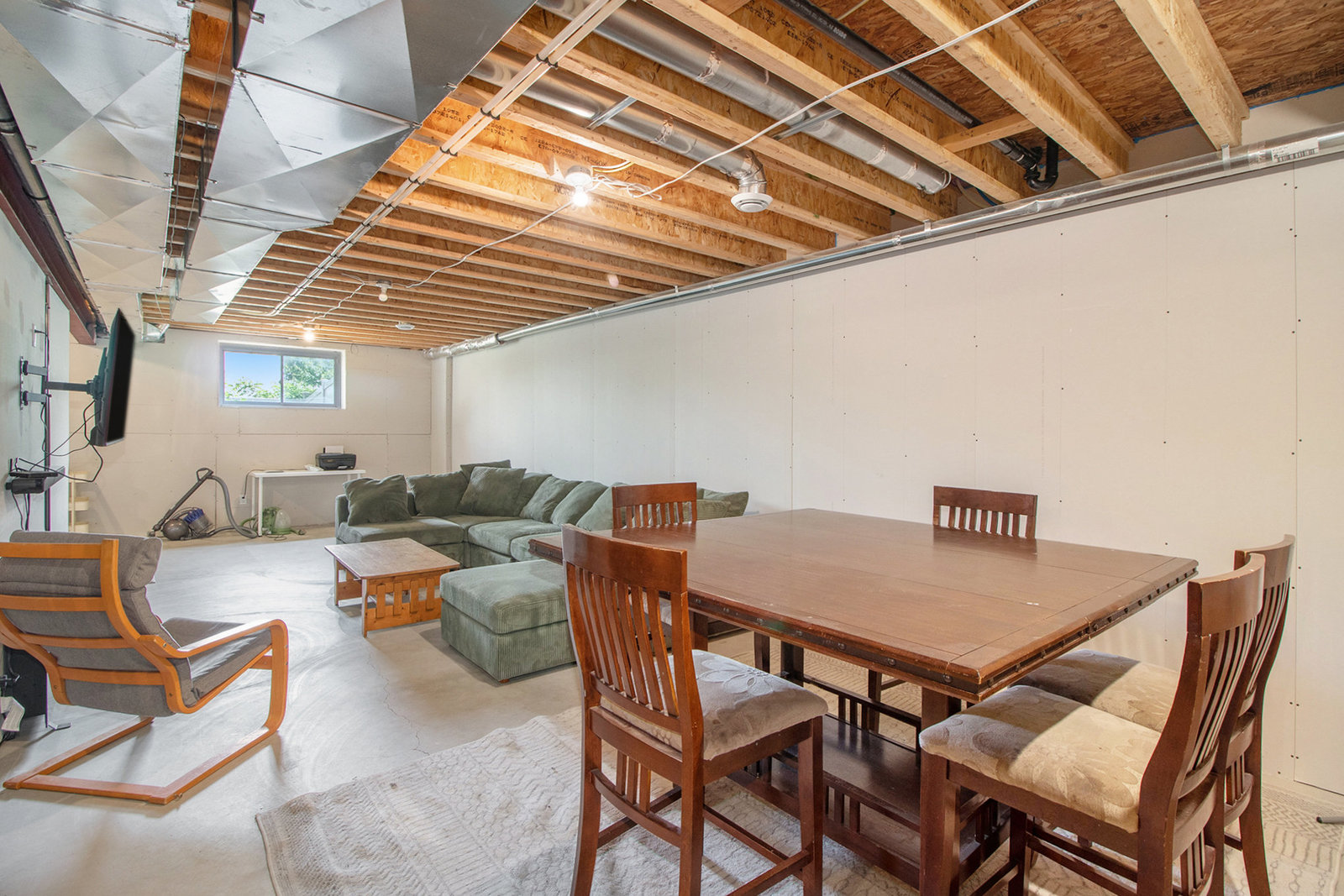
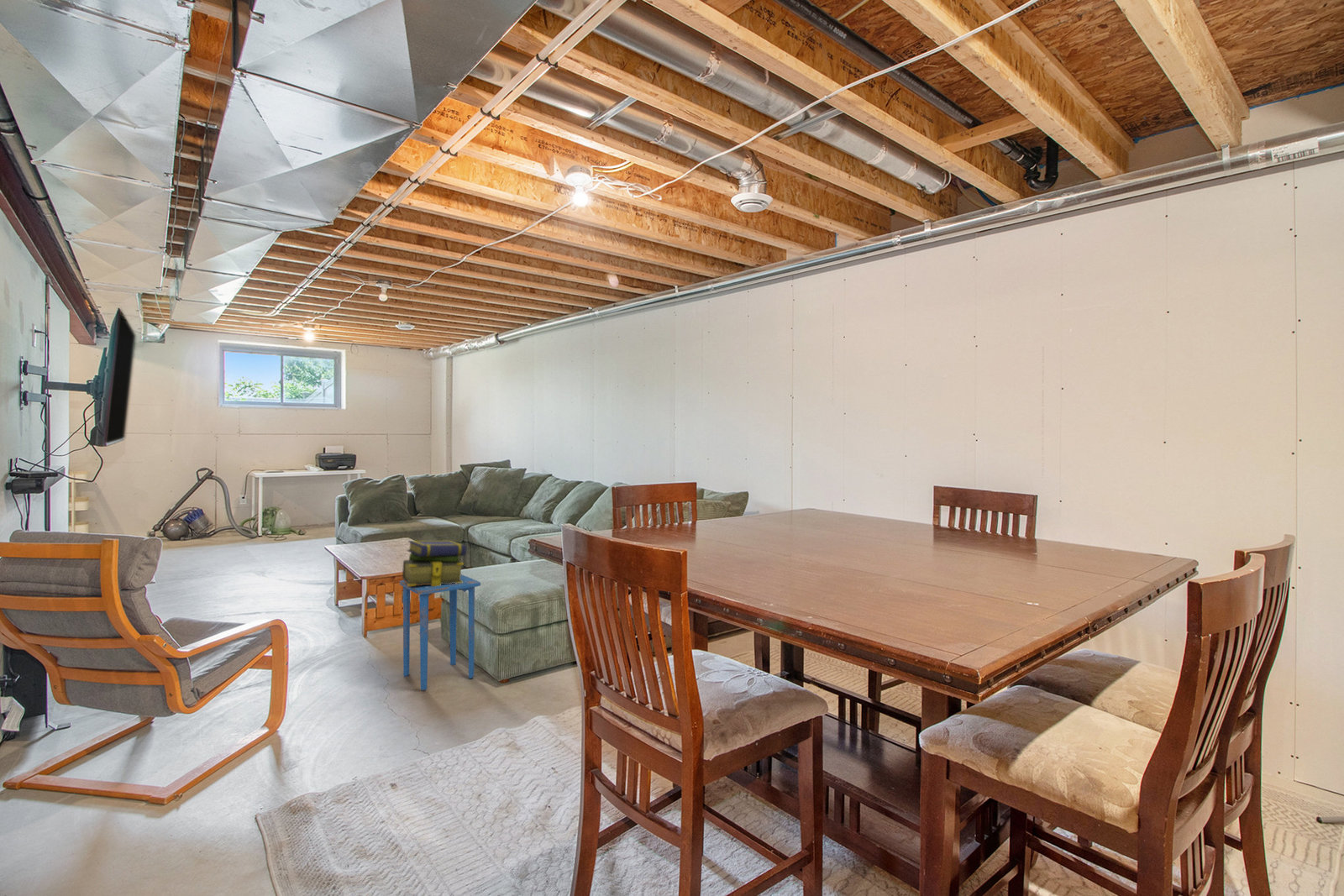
+ stack of books (434, 559)
+ side table (450, 628)
